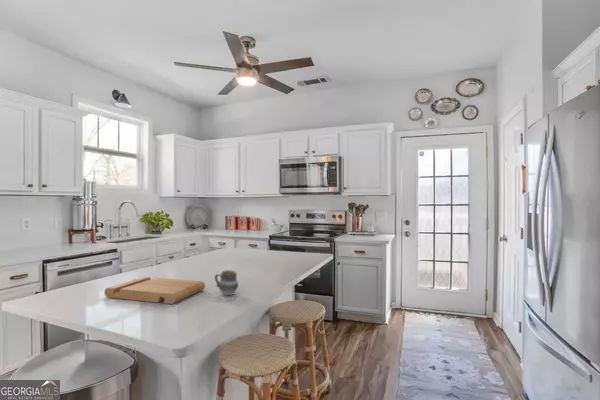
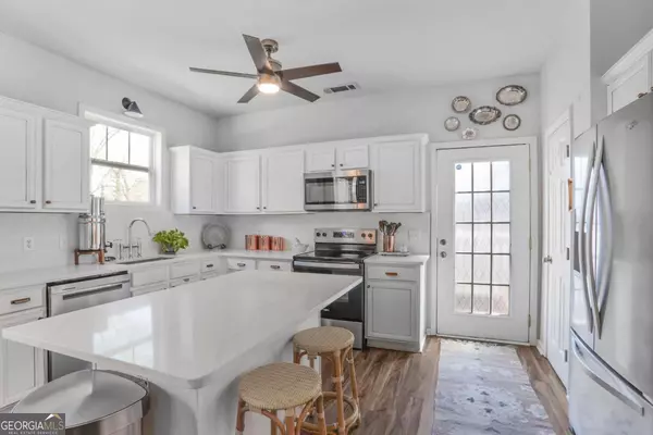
- cup (226, 282)
- cutting board (156, 289)
